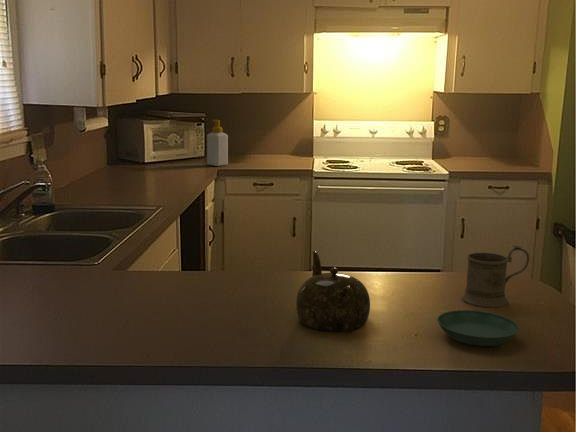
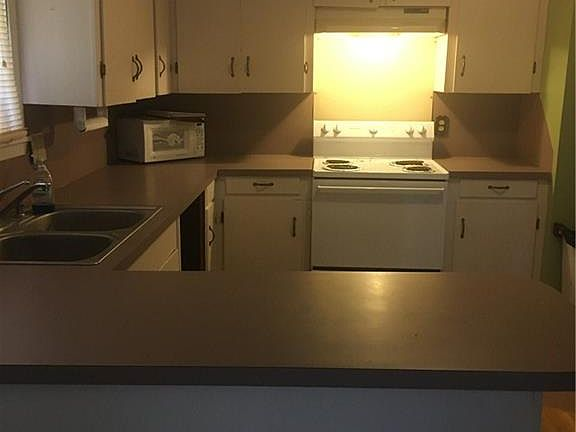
- soap bottle (217, 142)
- mug (496, 273)
- teapot (331, 291)
- saucer (477, 329)
